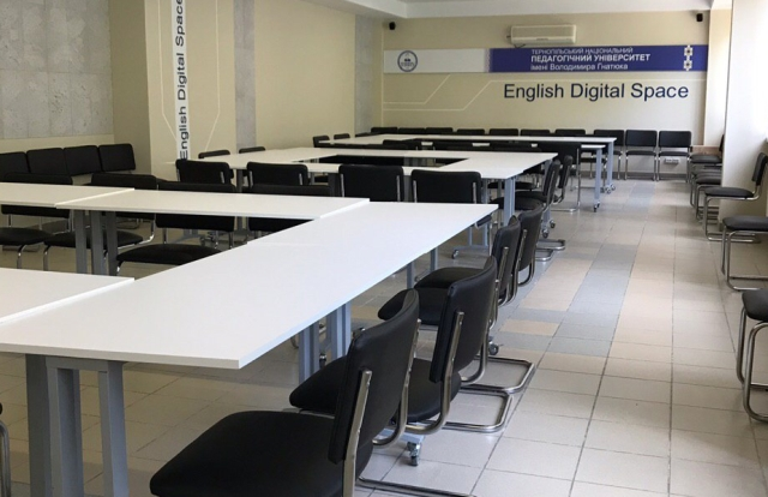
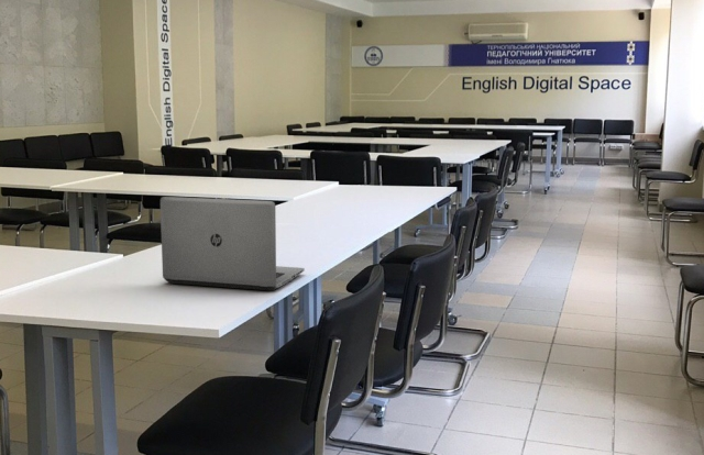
+ laptop (234, 236)
